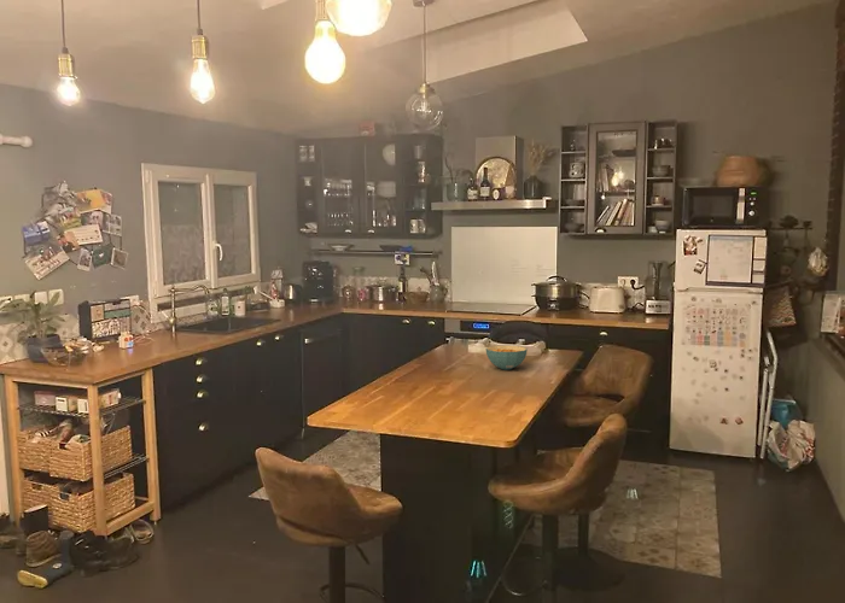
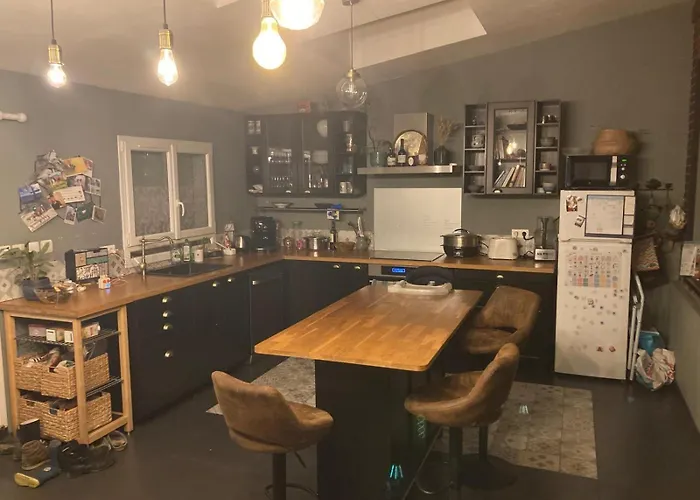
- cereal bowl (506, 358)
